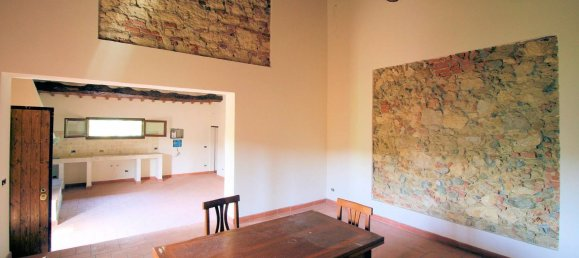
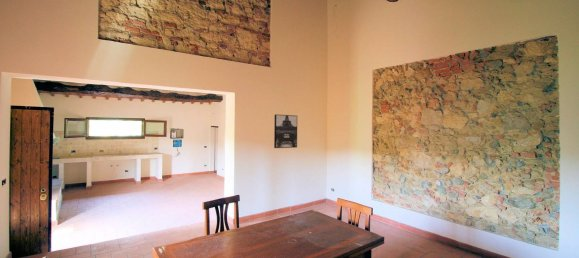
+ wall art (286, 131)
